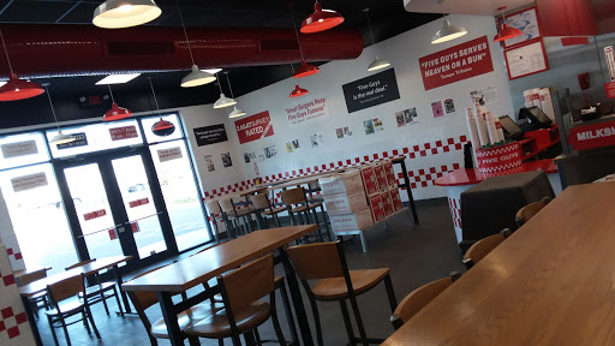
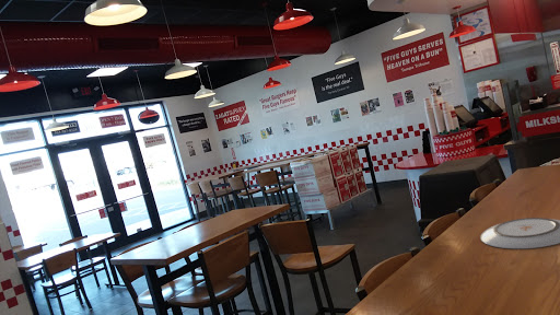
+ plate (525, 230)
